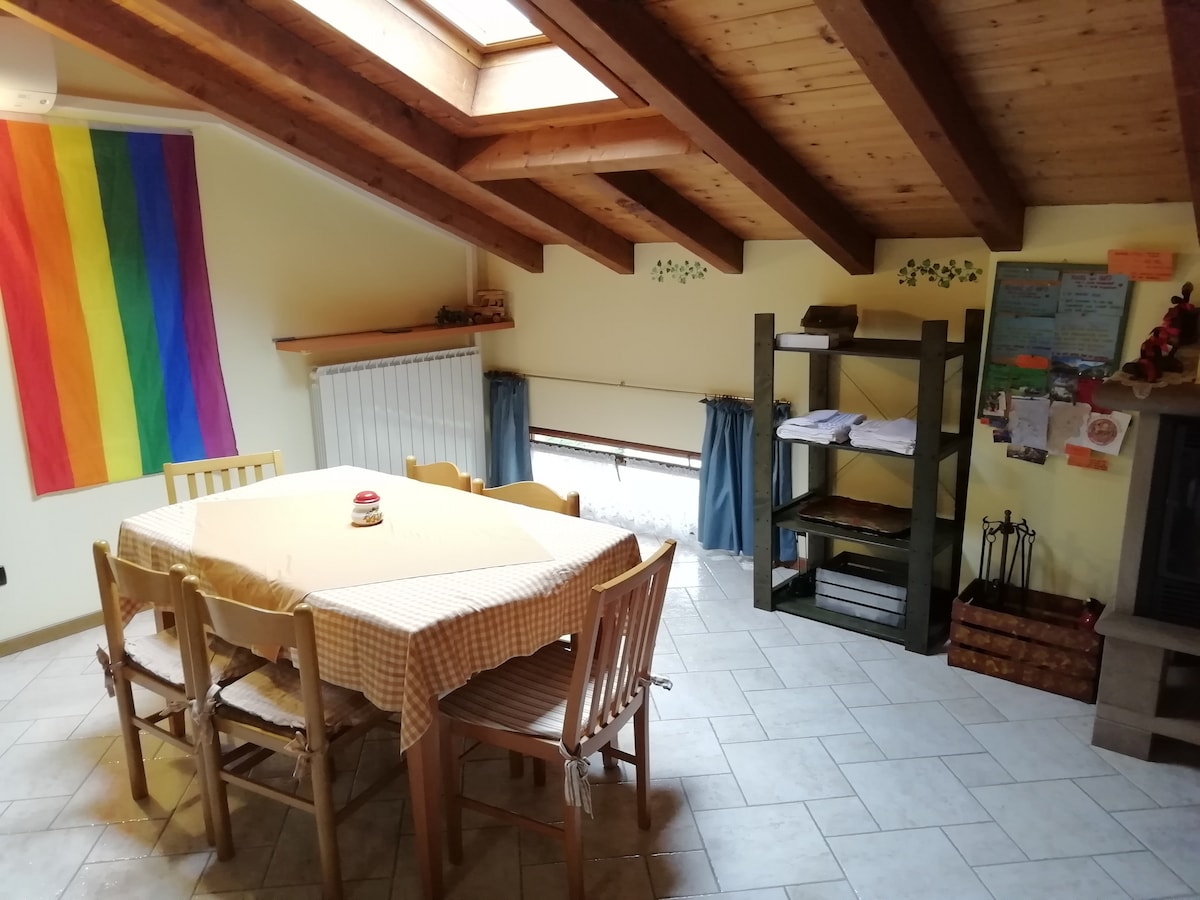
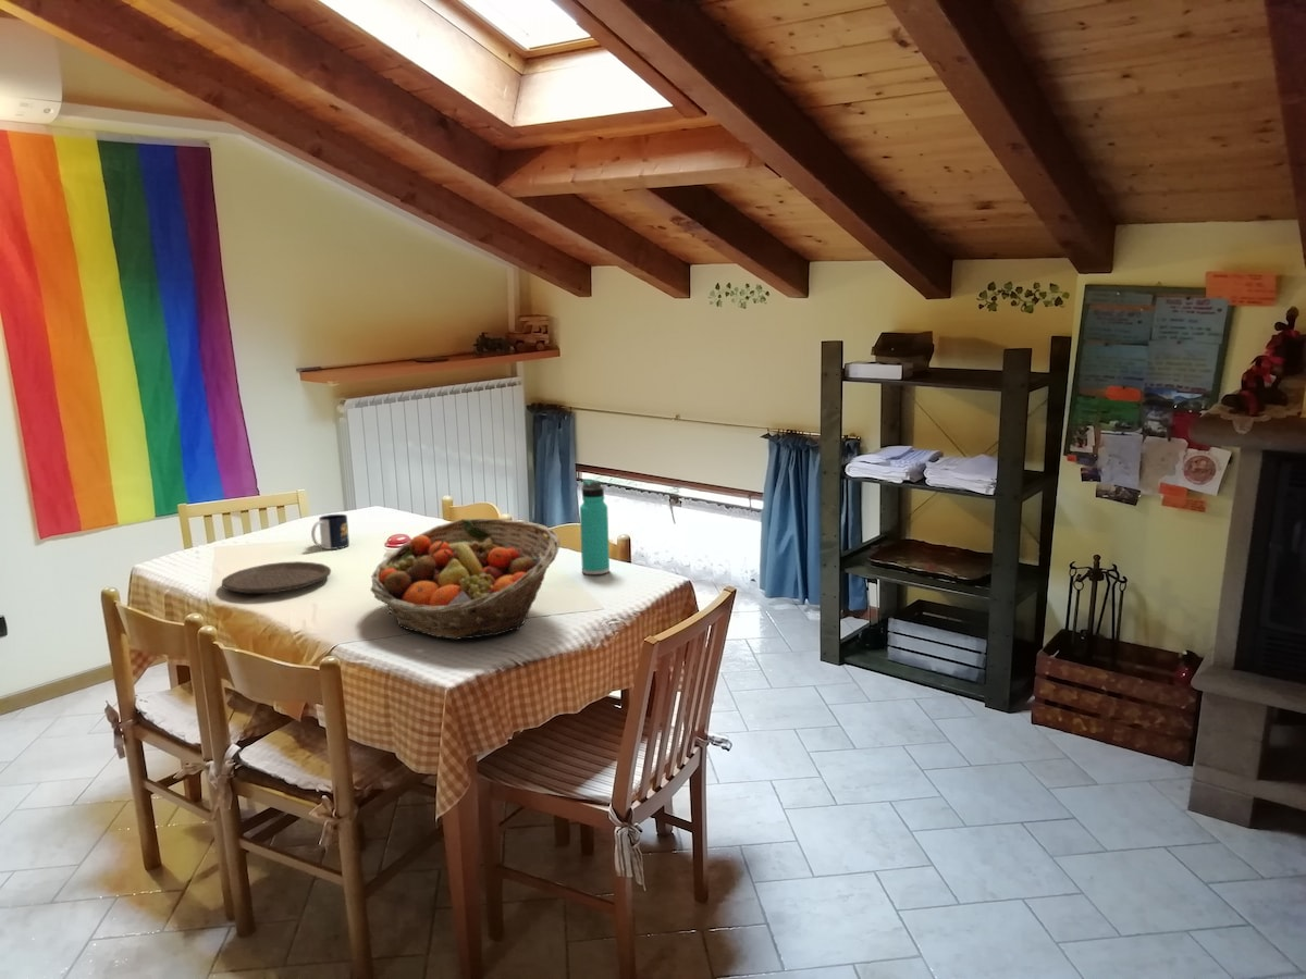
+ fruit basket (466, 575)
+ plate (278, 578)
+ thermos bottle (594, 525)
+ mug (329, 532)
